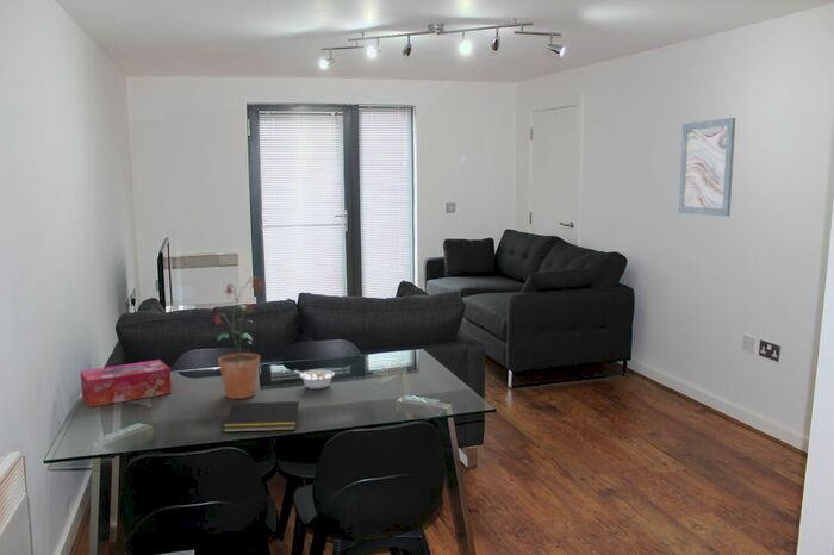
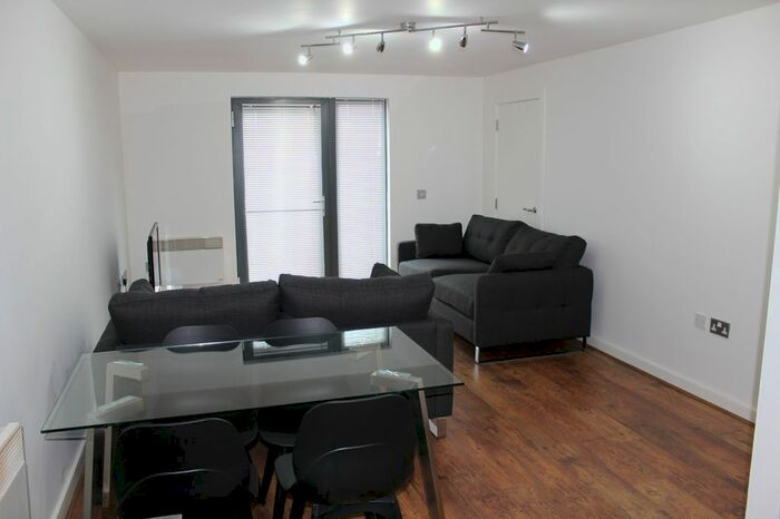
- wall art (705, 168)
- tissue box (125, 381)
- legume (316, 379)
- notepad (262, 416)
- potted plant (237, 333)
